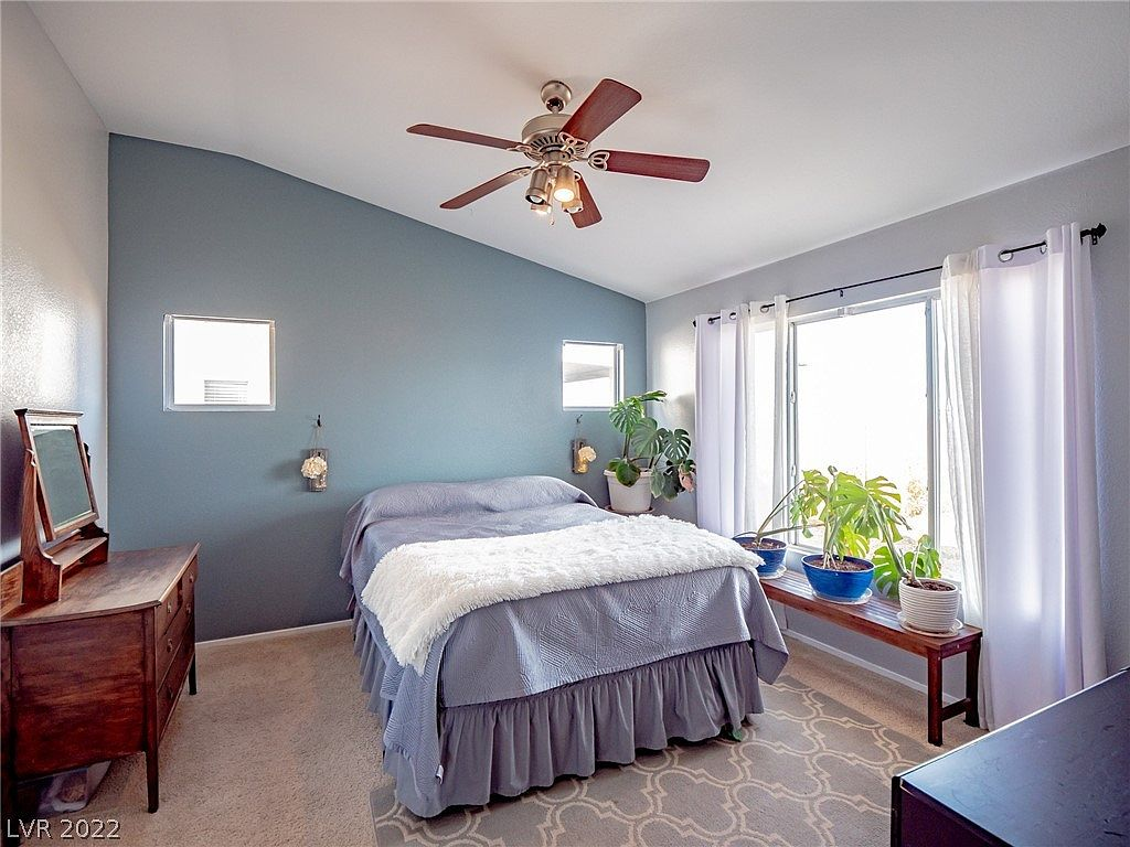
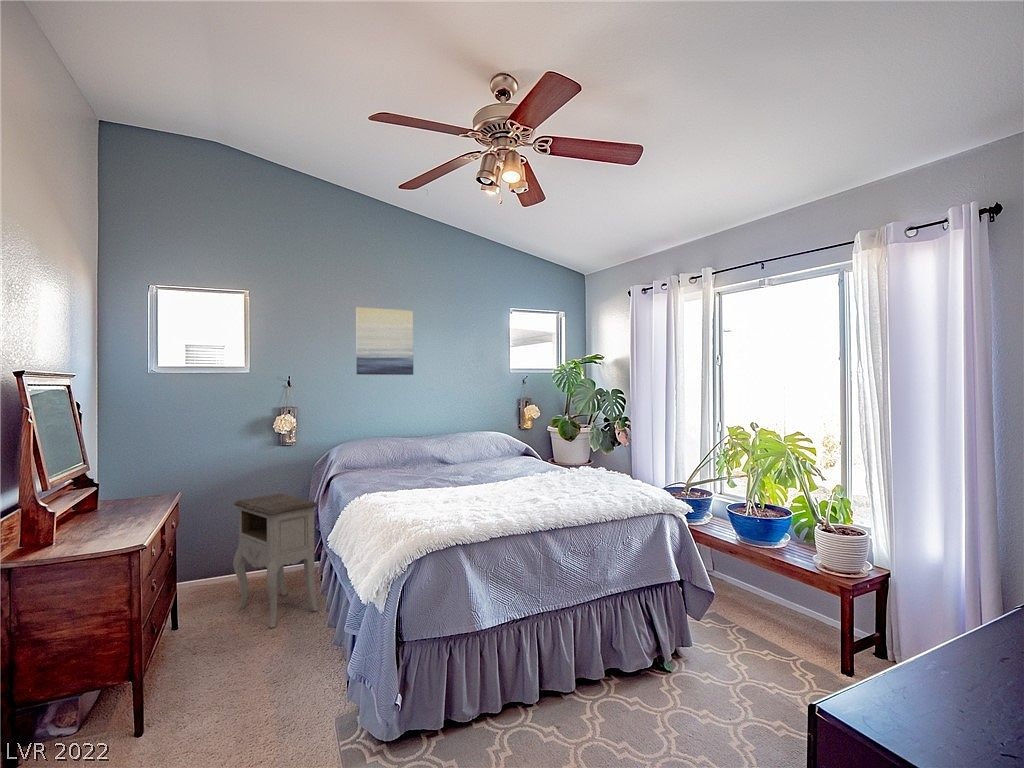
+ nightstand (275, 555)
+ wall art (385, 341)
